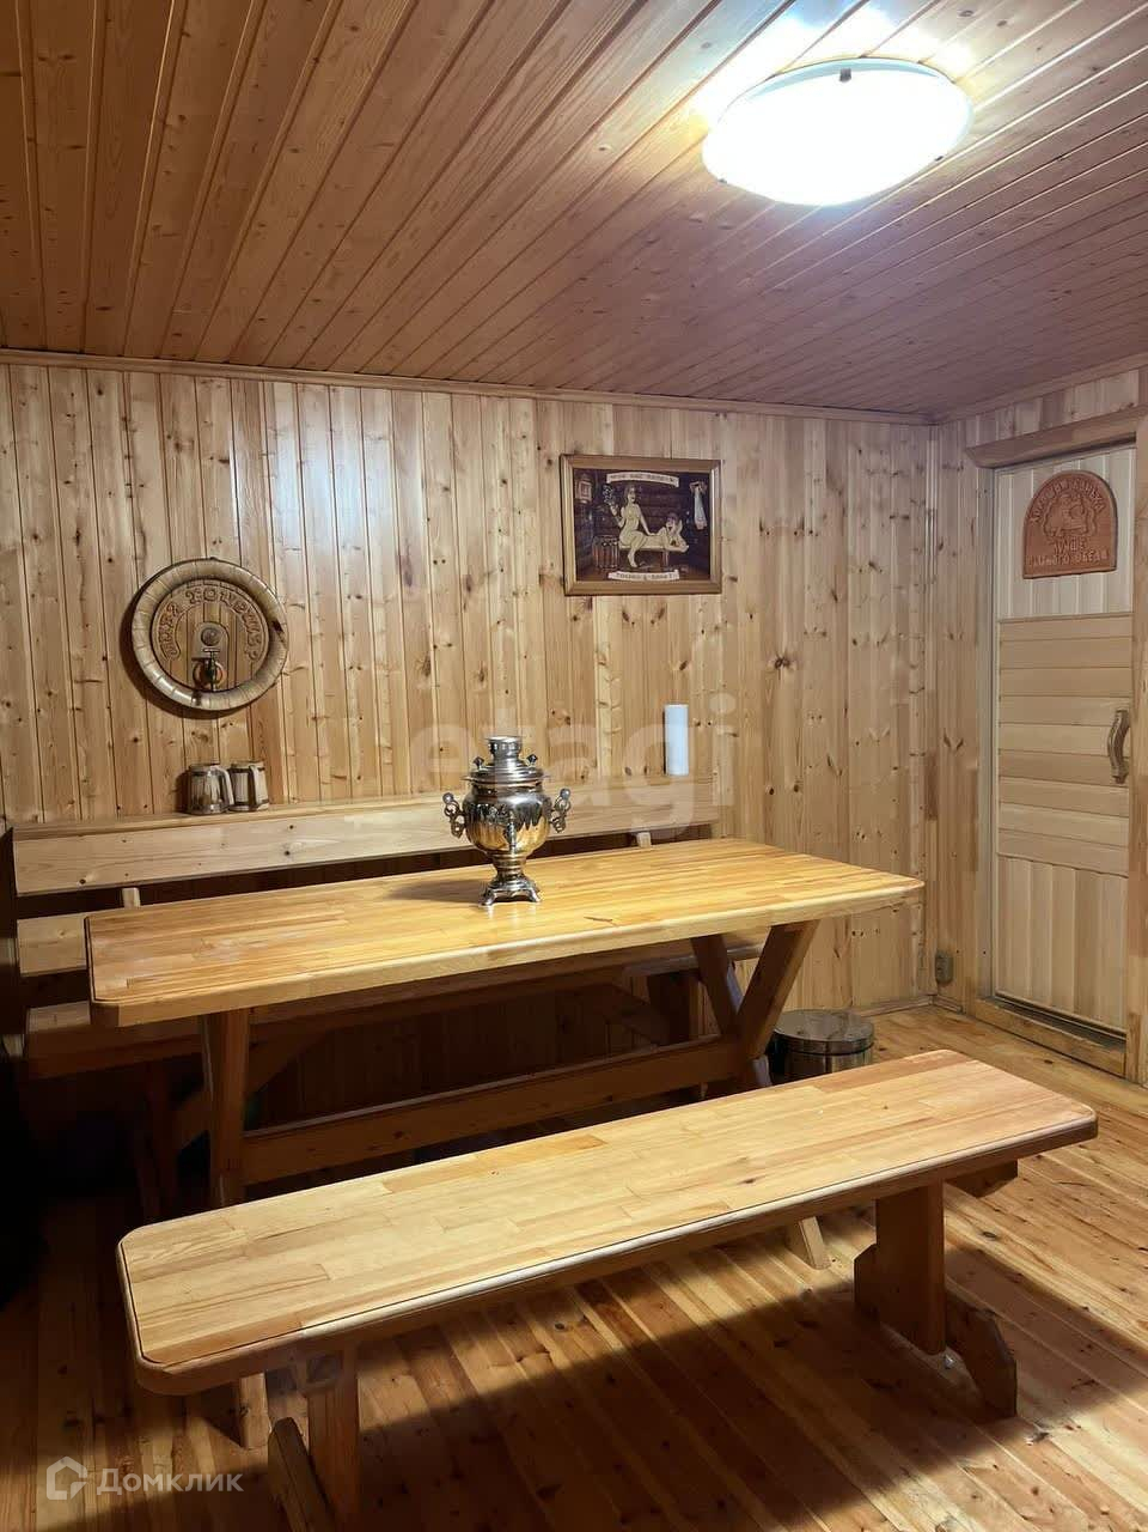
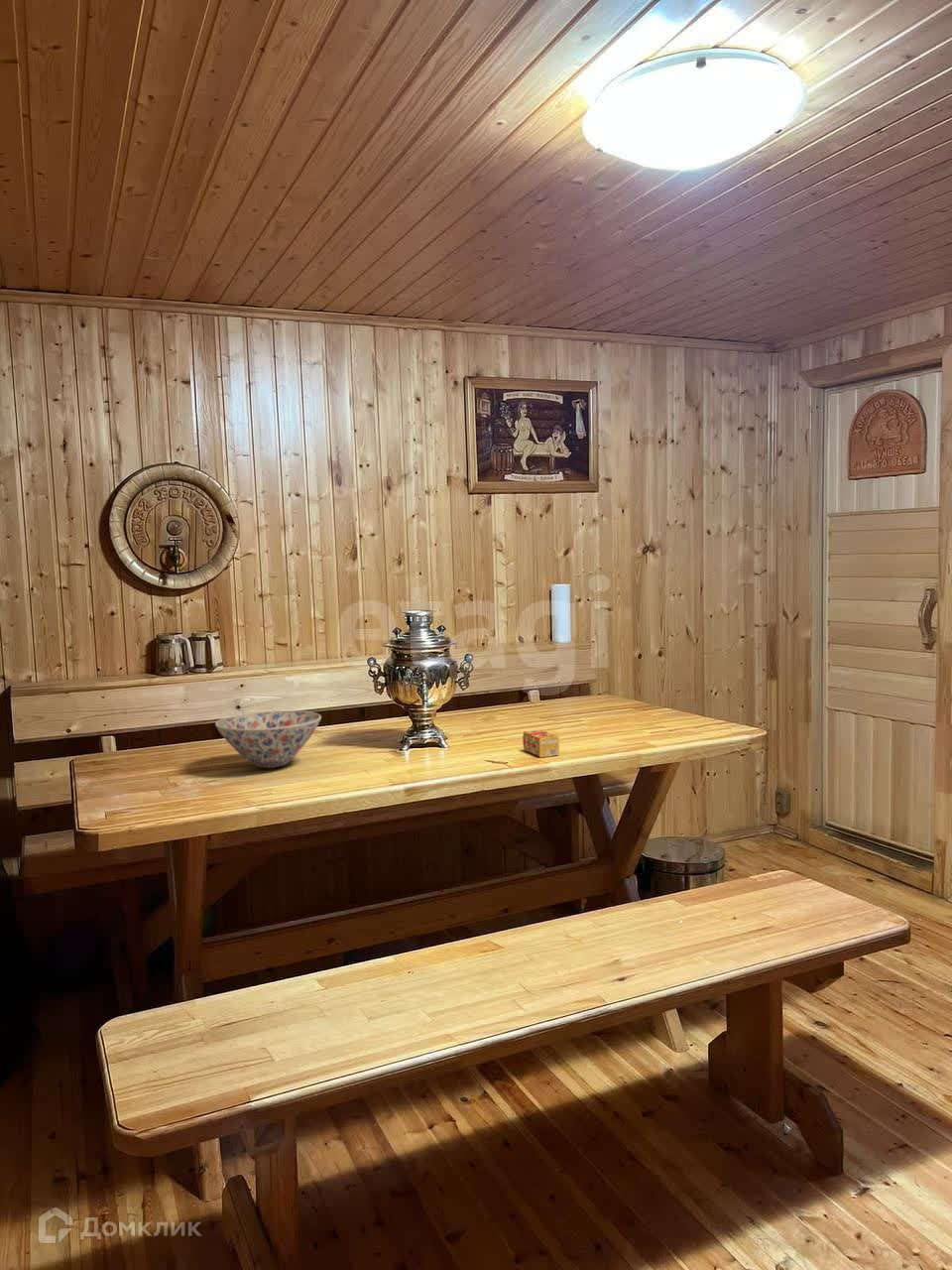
+ bowl (270, 742)
+ tea box (540, 742)
